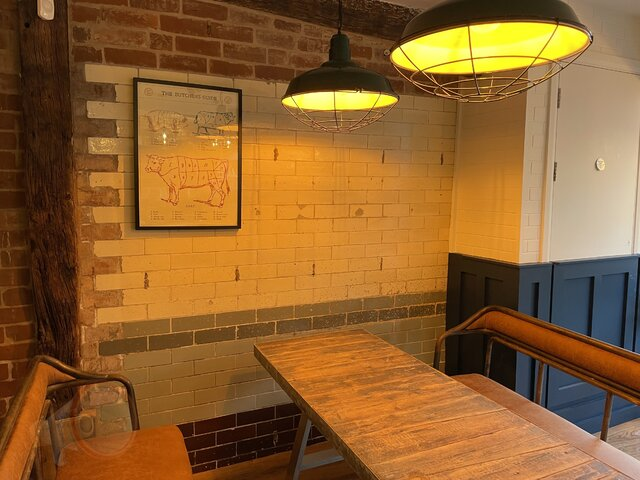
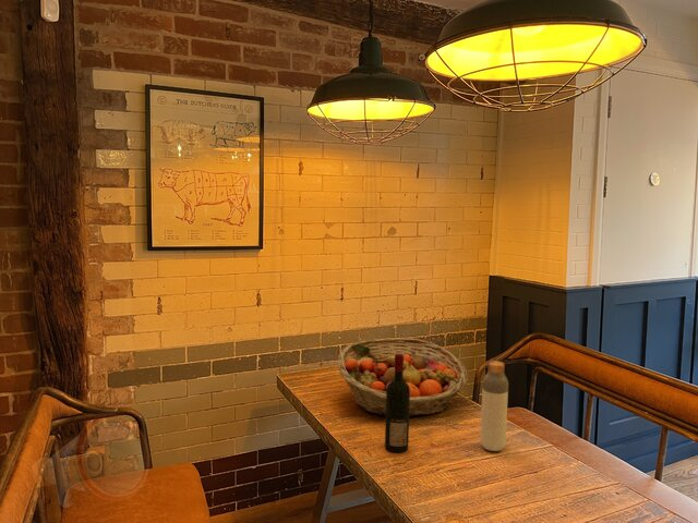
+ bottle (494, 405)
+ fruit basket (402, 375)
+ alcohol (397, 401)
